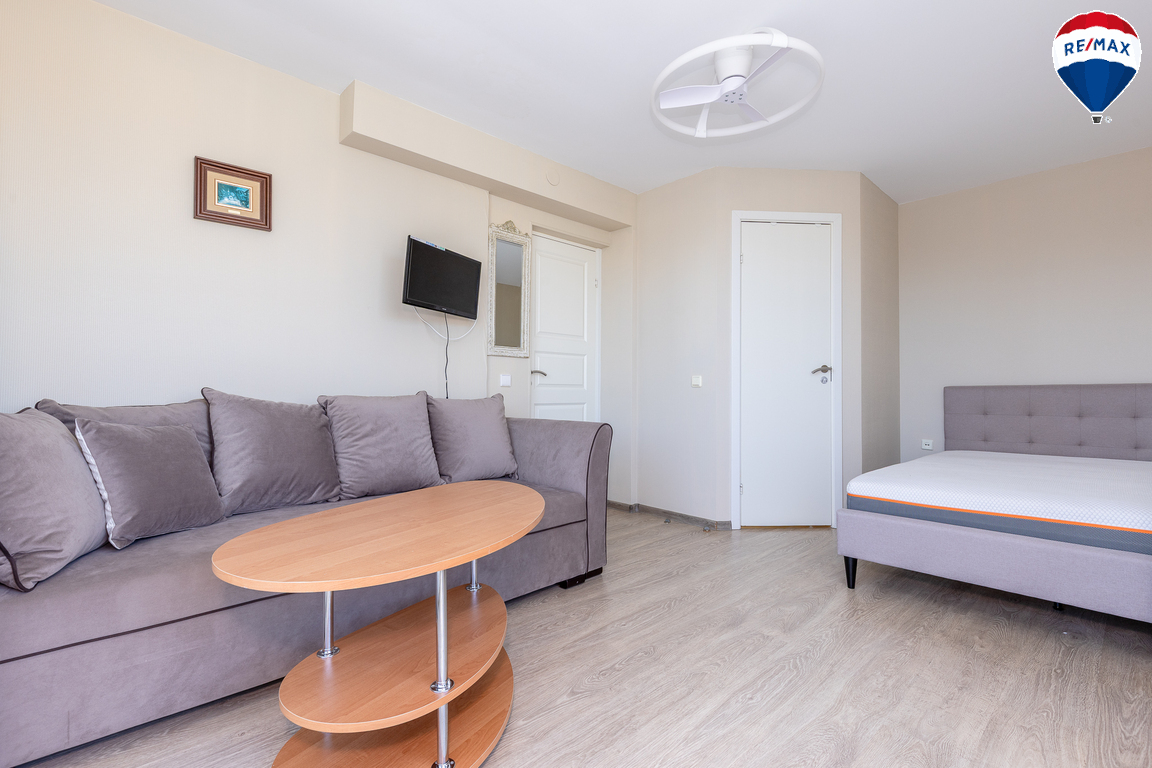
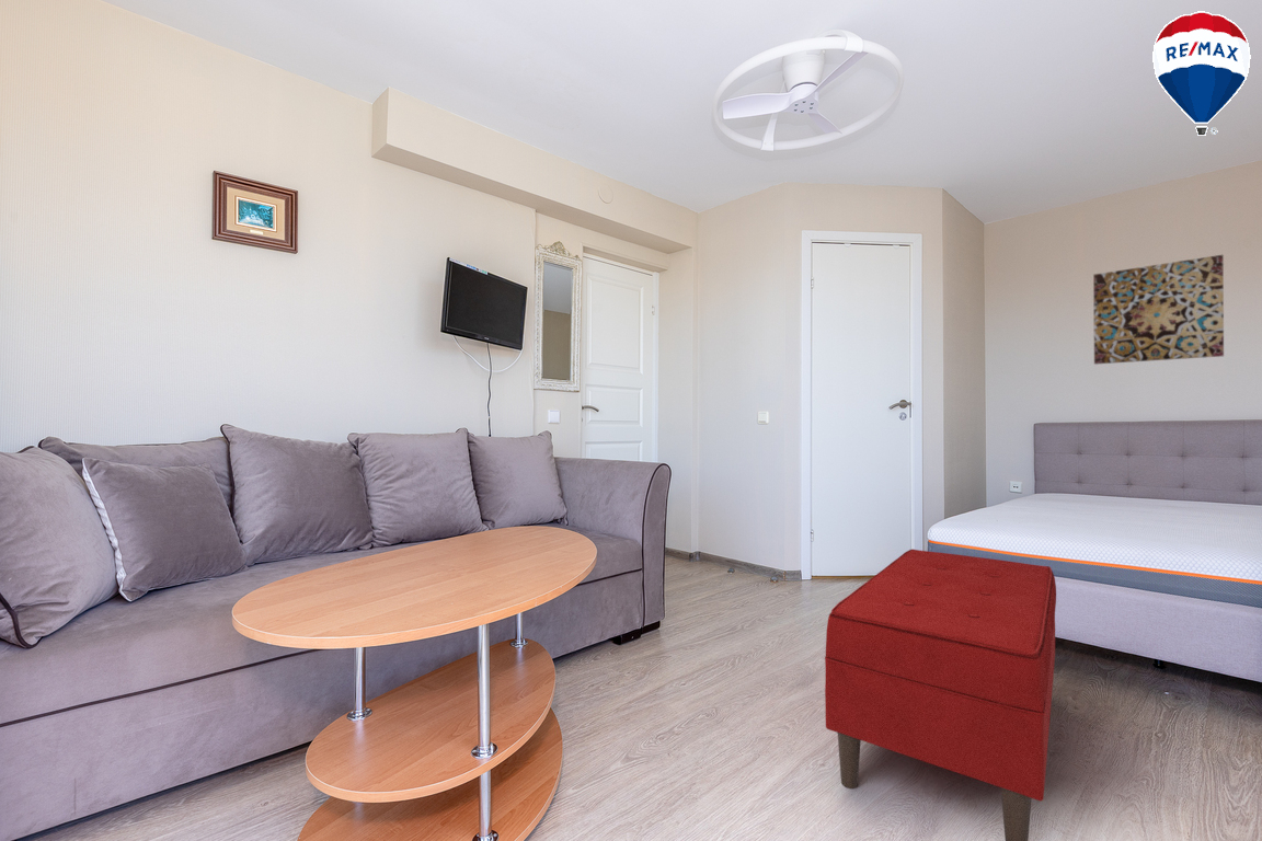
+ bench (955, 660)
+ wall art (1155, 312)
